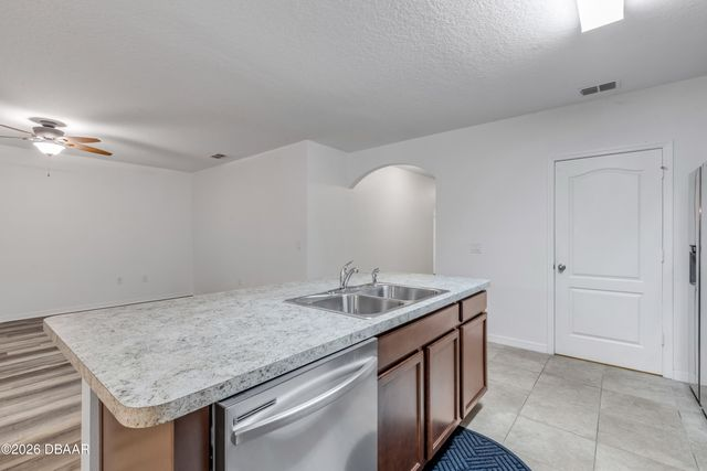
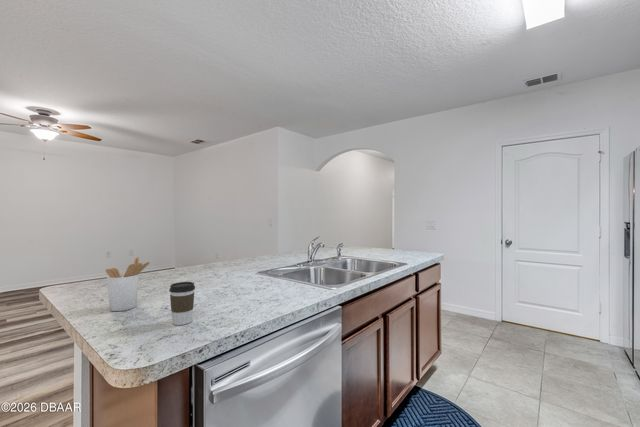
+ utensil holder (128, 283)
+ coffee cup (182, 302)
